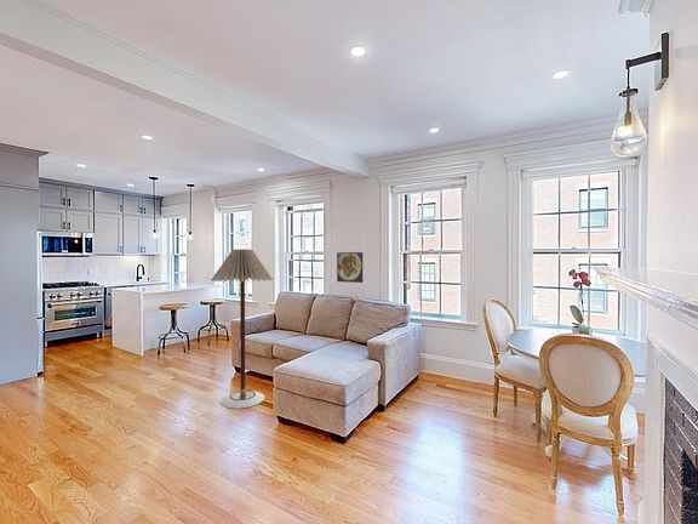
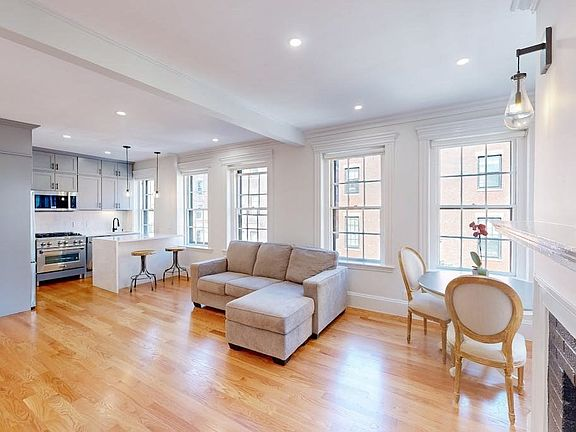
- floor lamp (242, 324)
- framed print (349, 267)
